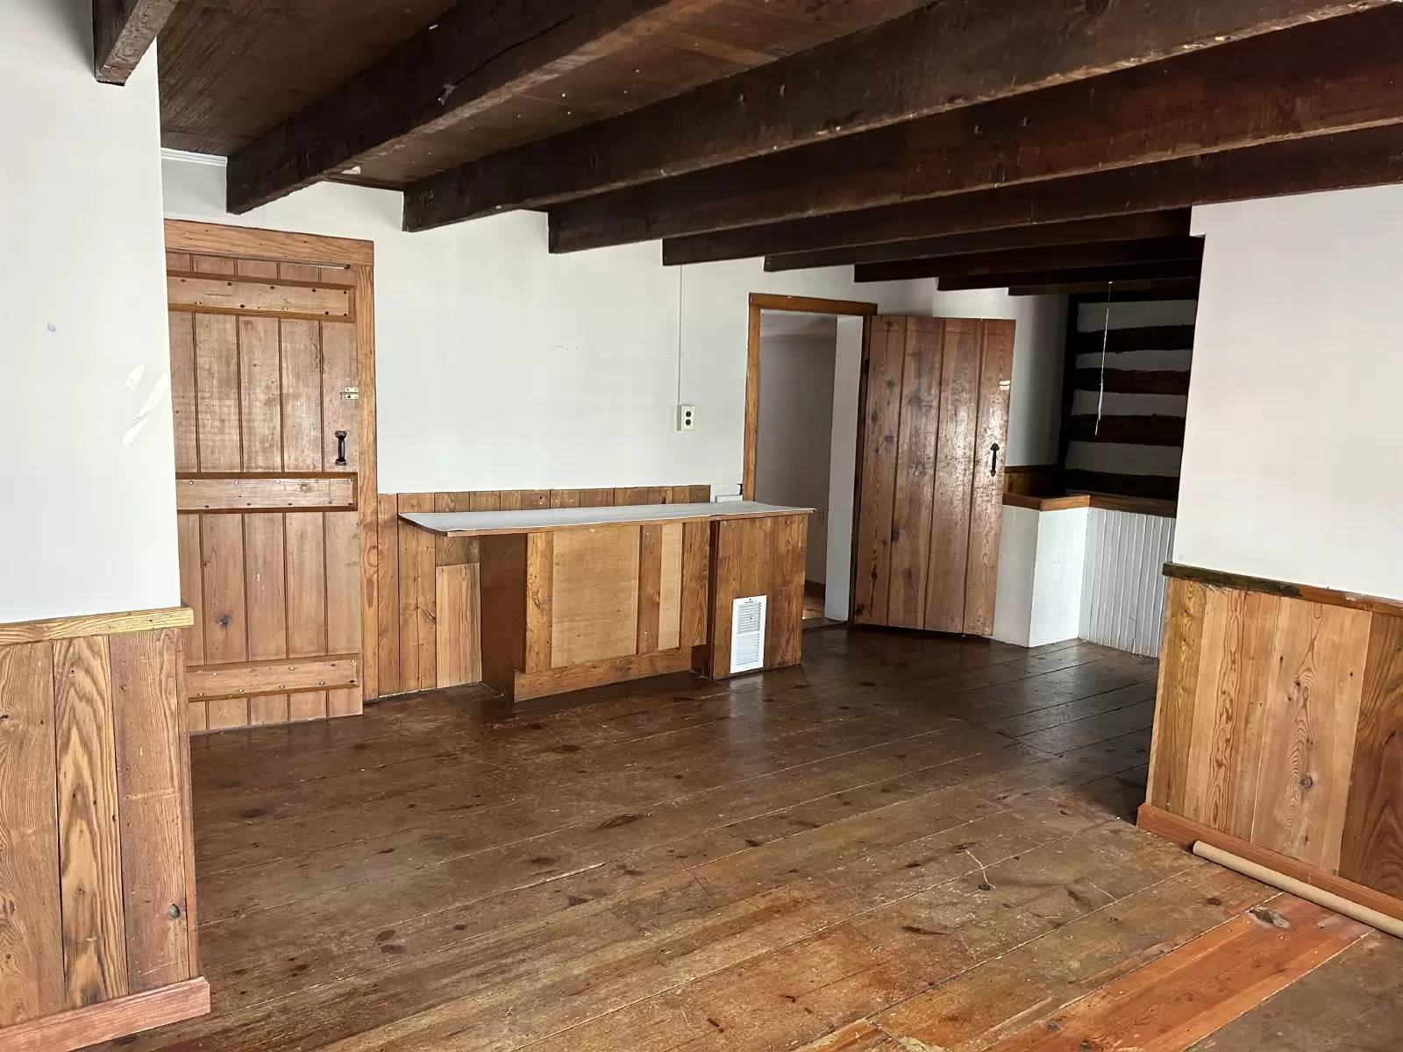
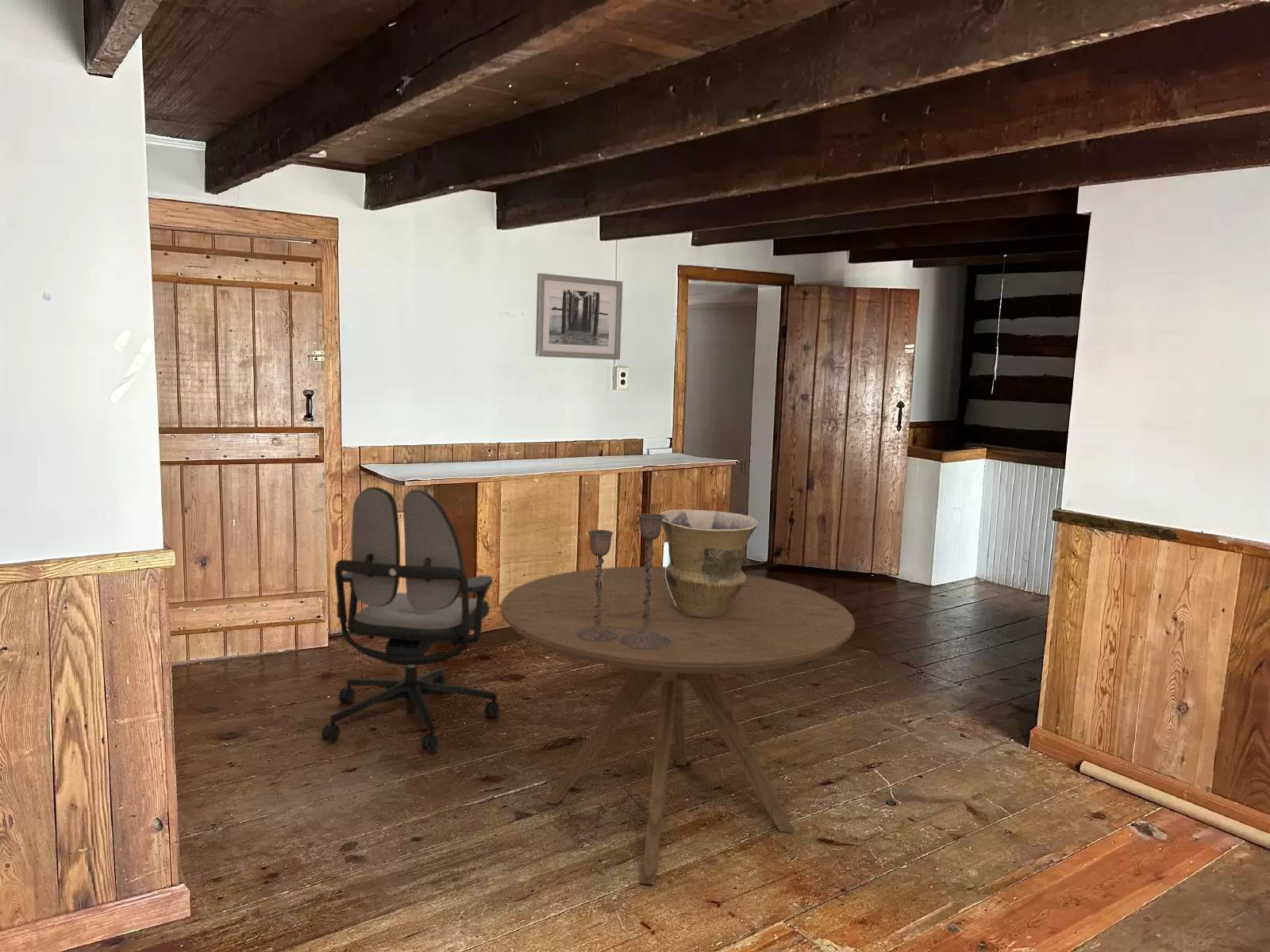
+ office chair (413, 601)
+ vase (706, 564)
+ wall art (579, 317)
+ candlestick (645, 578)
+ dining table (672, 712)
